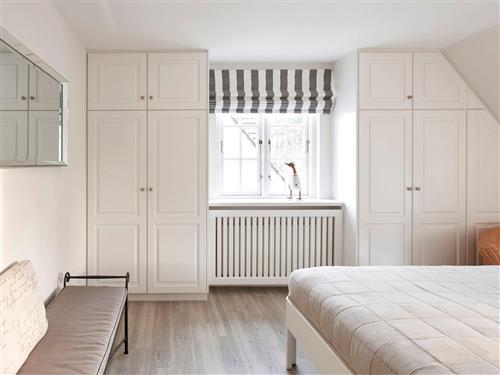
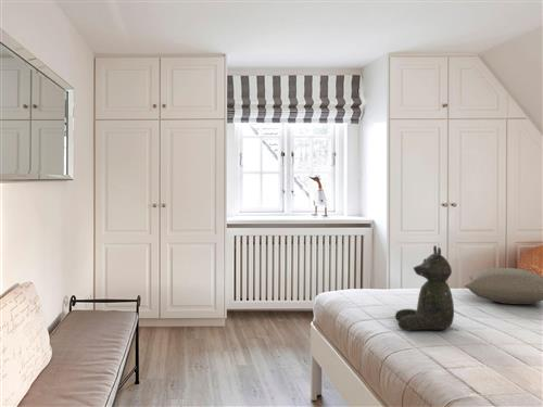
+ teddy bear (424, 287)
+ pillow (508, 284)
